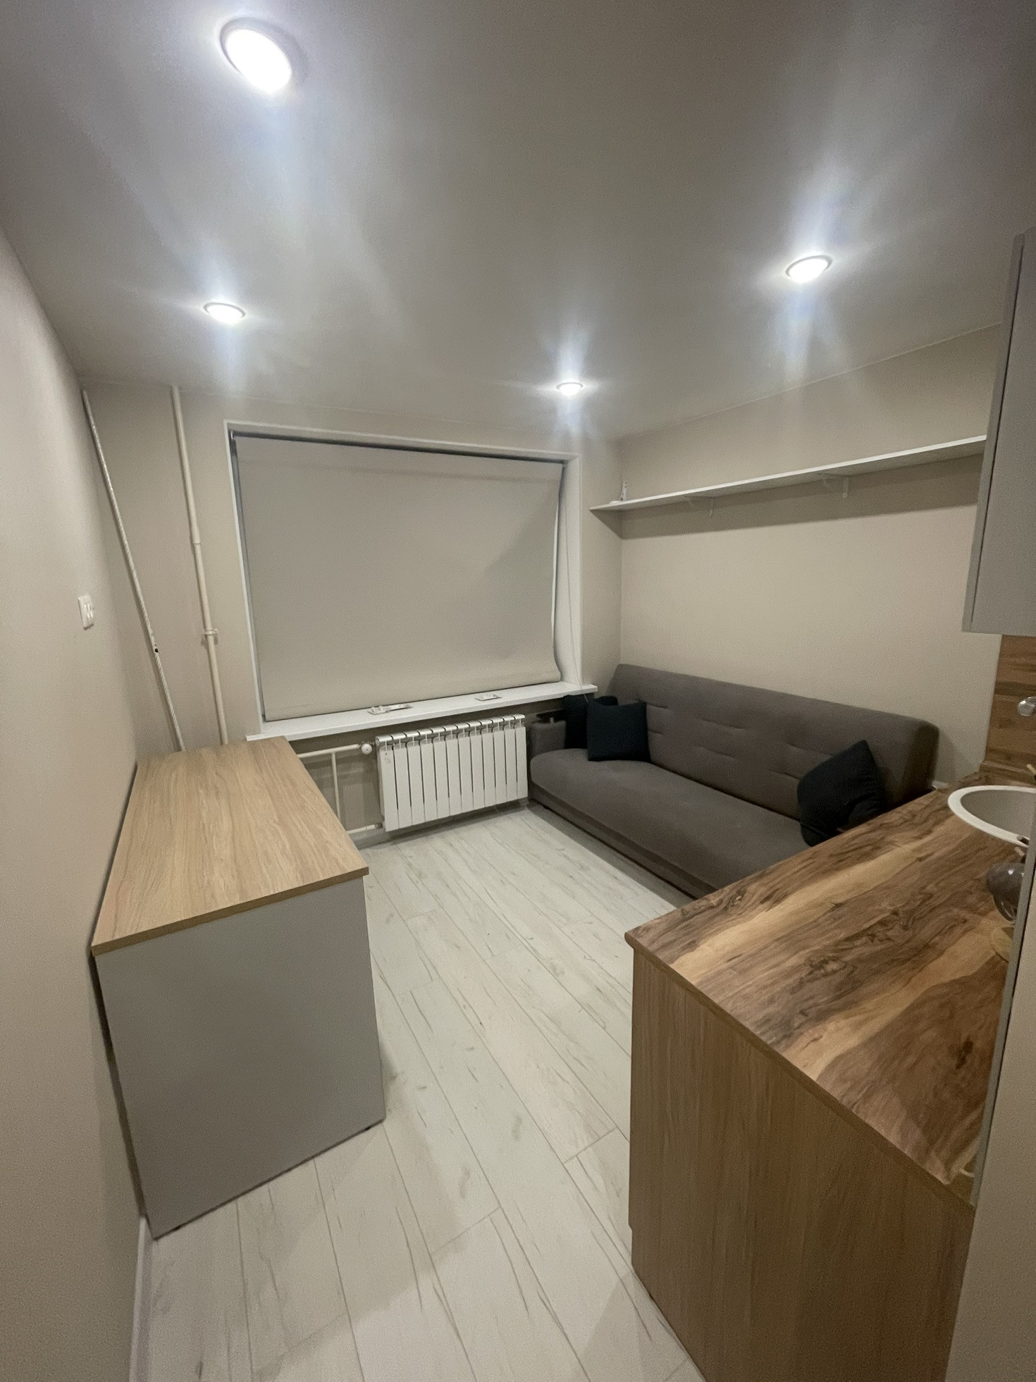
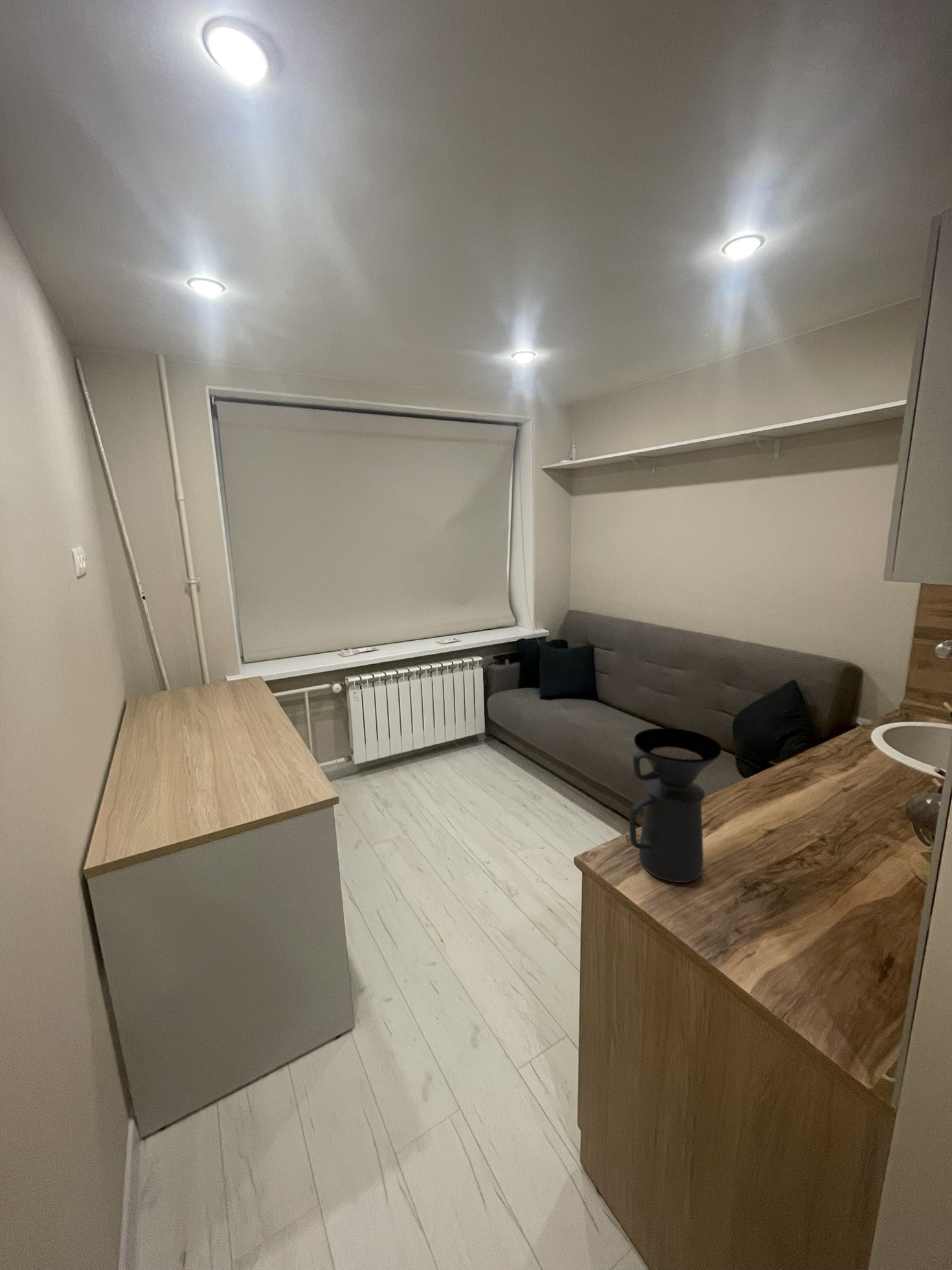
+ coffee maker (673, 805)
